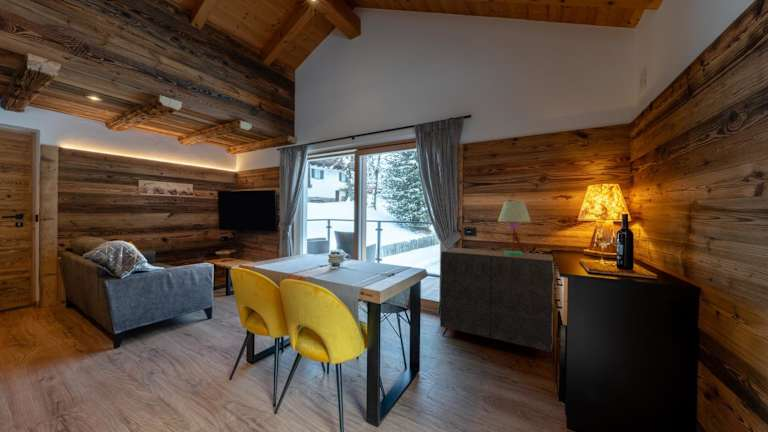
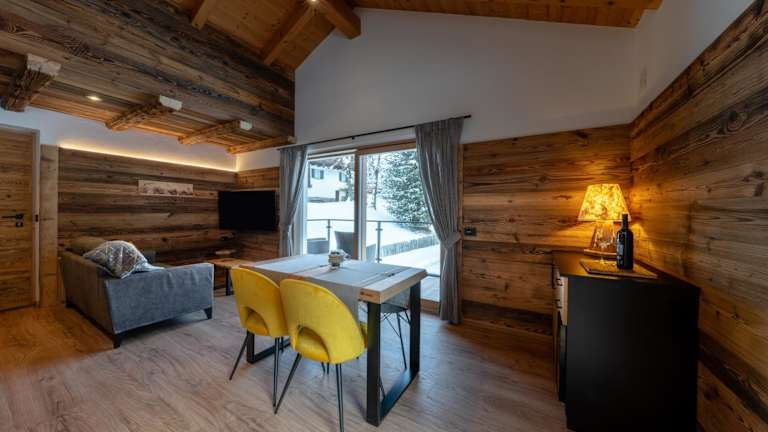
- dresser (495, 296)
- table lamp (513, 227)
